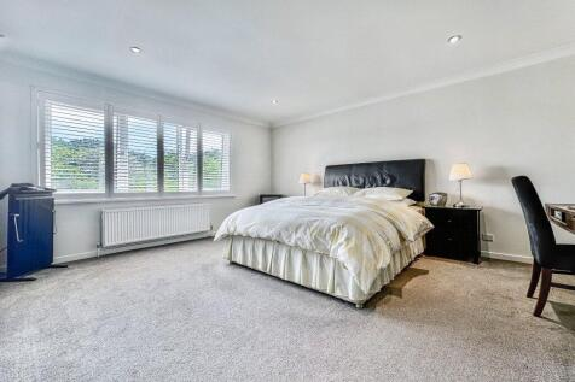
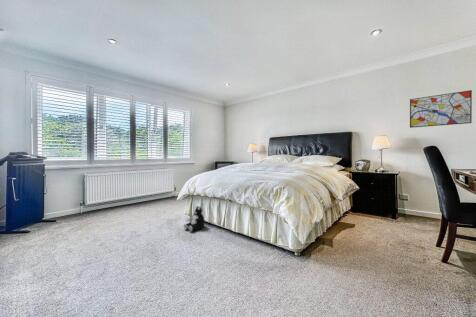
+ wall art (438, 110)
+ plush toy (195, 217)
